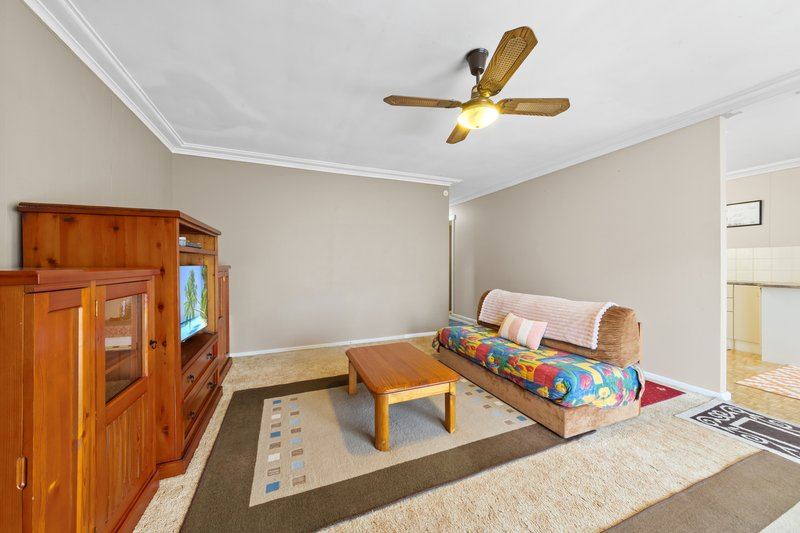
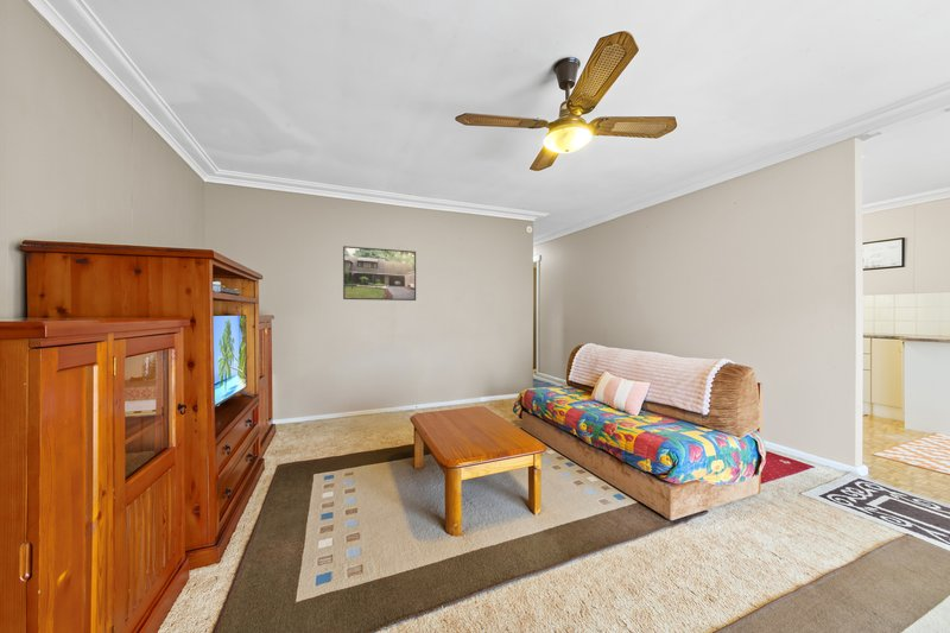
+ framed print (380, 274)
